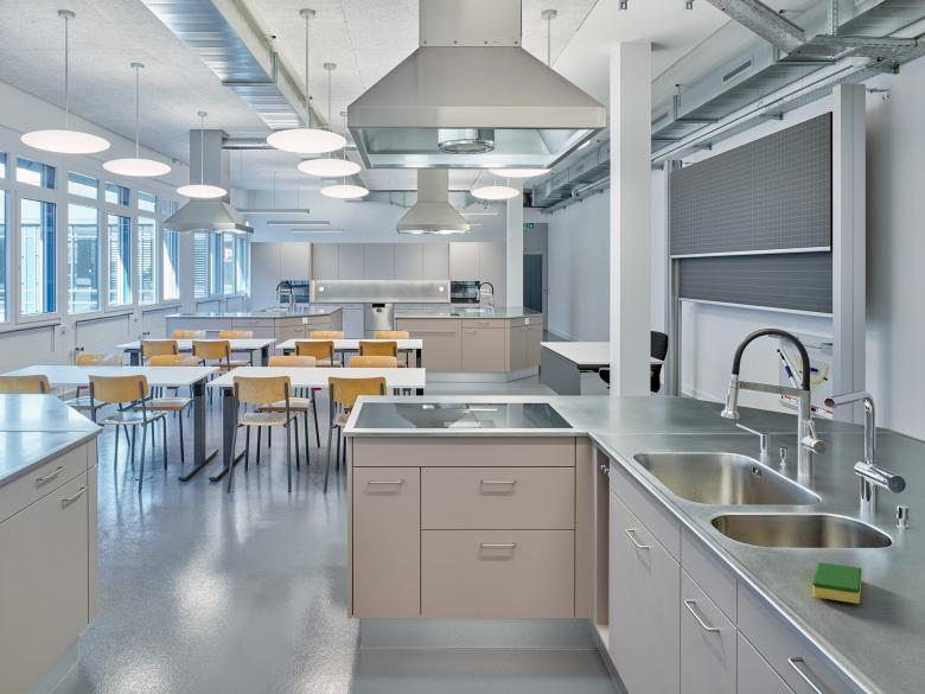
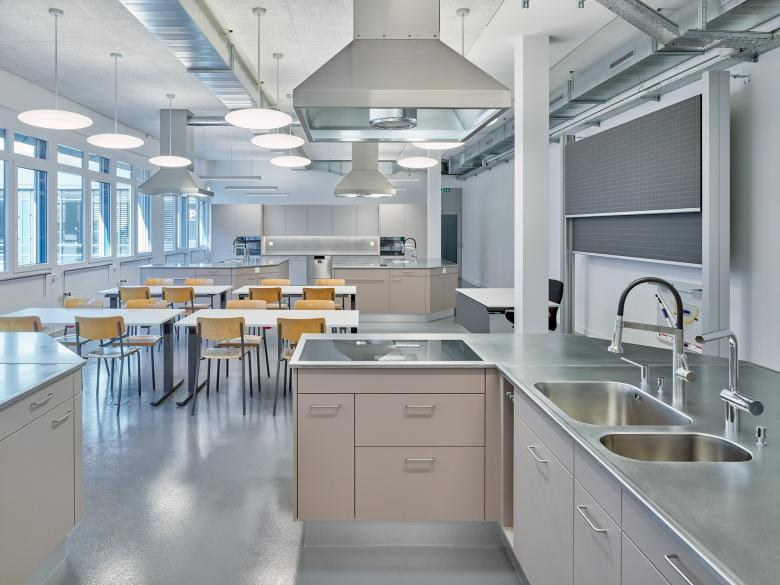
- dish sponge (837, 581)
